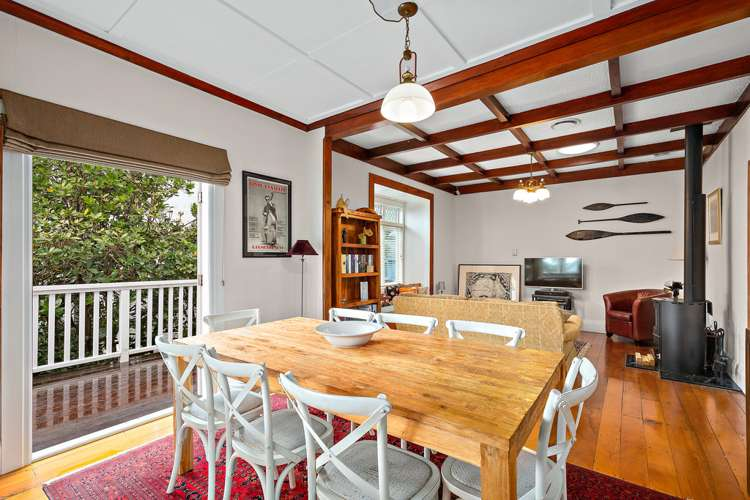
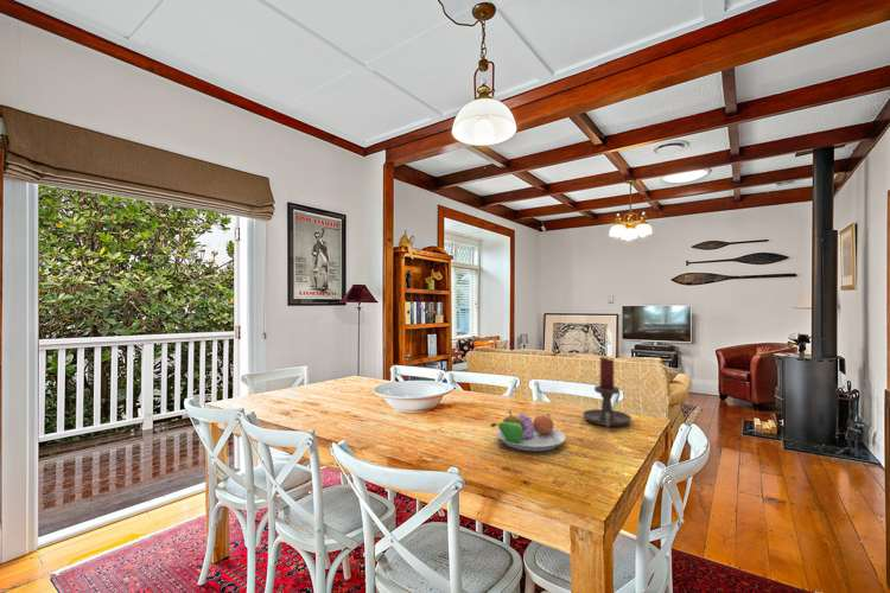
+ candle holder (606, 389)
+ fruit bowl (527, 427)
